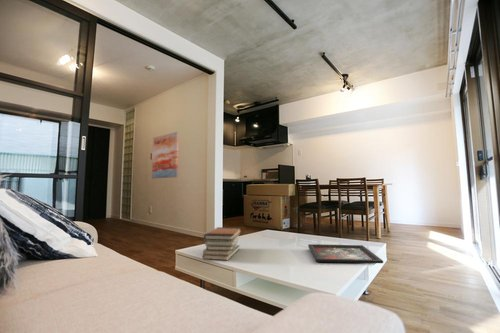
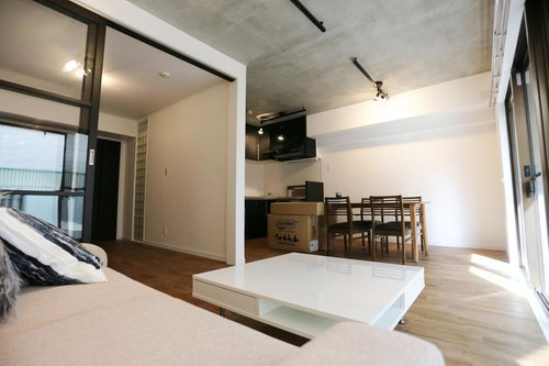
- decorative tray (341, 252)
- book stack (223, 242)
- wall art (164, 156)
